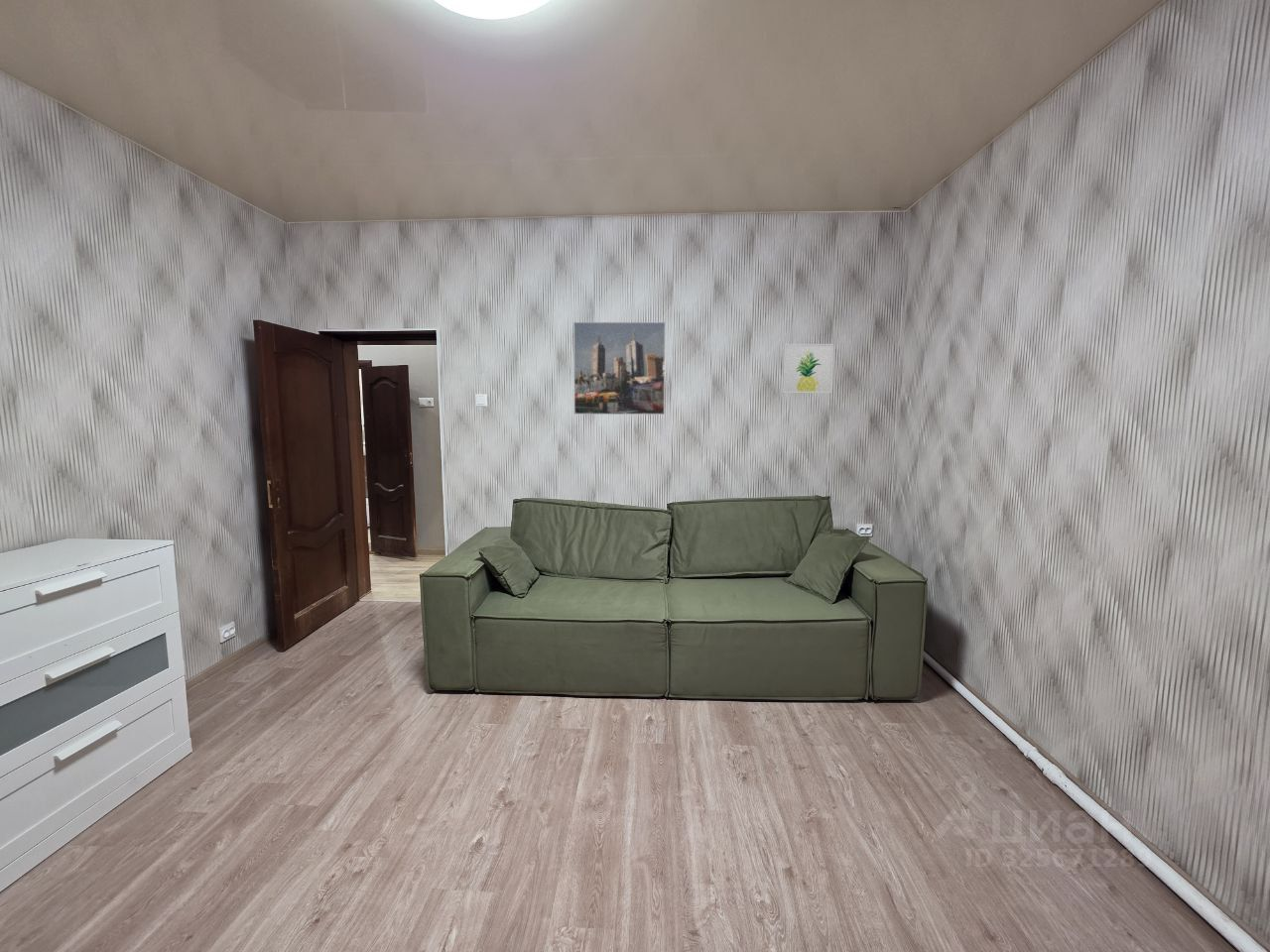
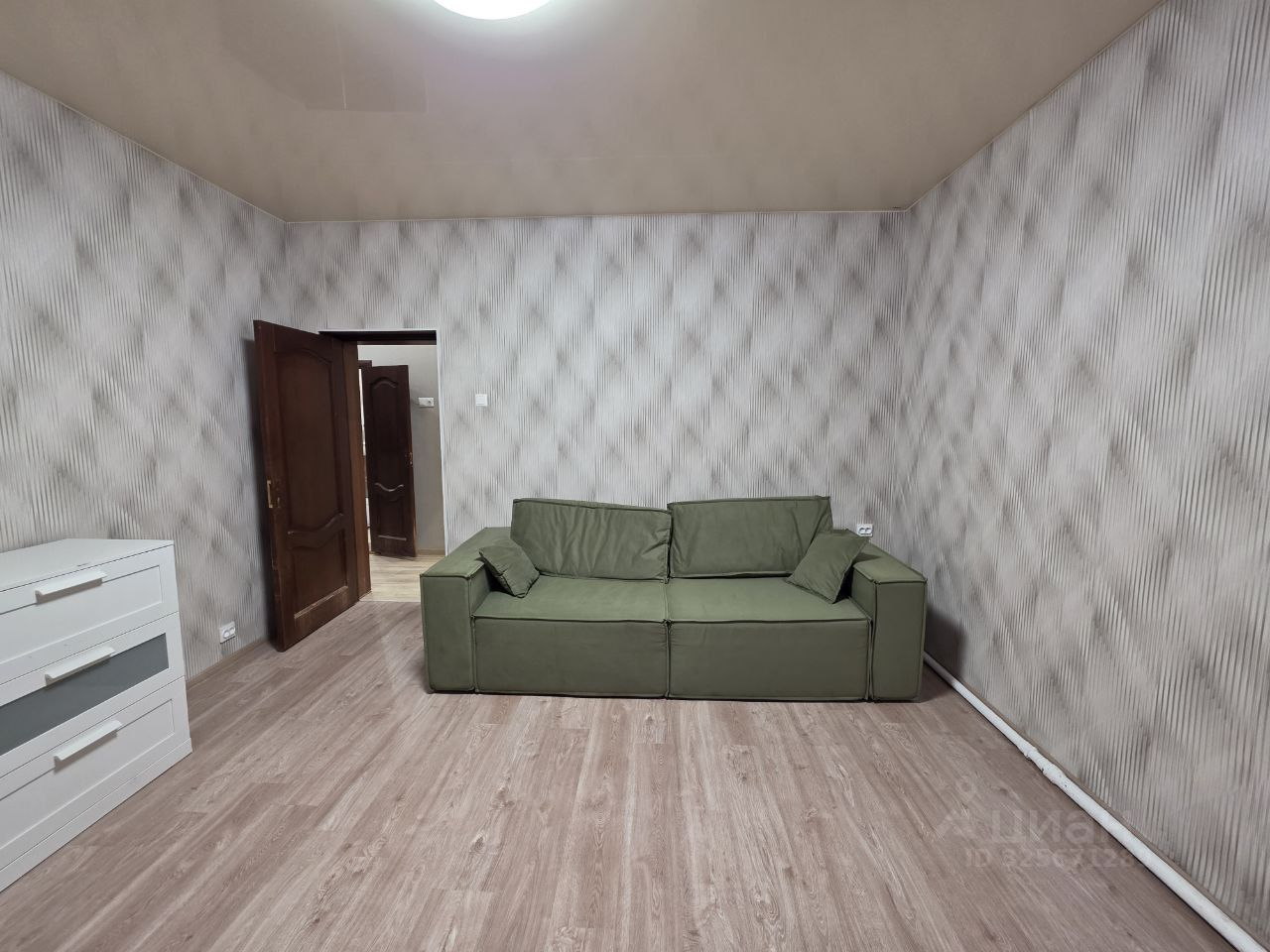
- wall art (808, 368)
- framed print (619, 368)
